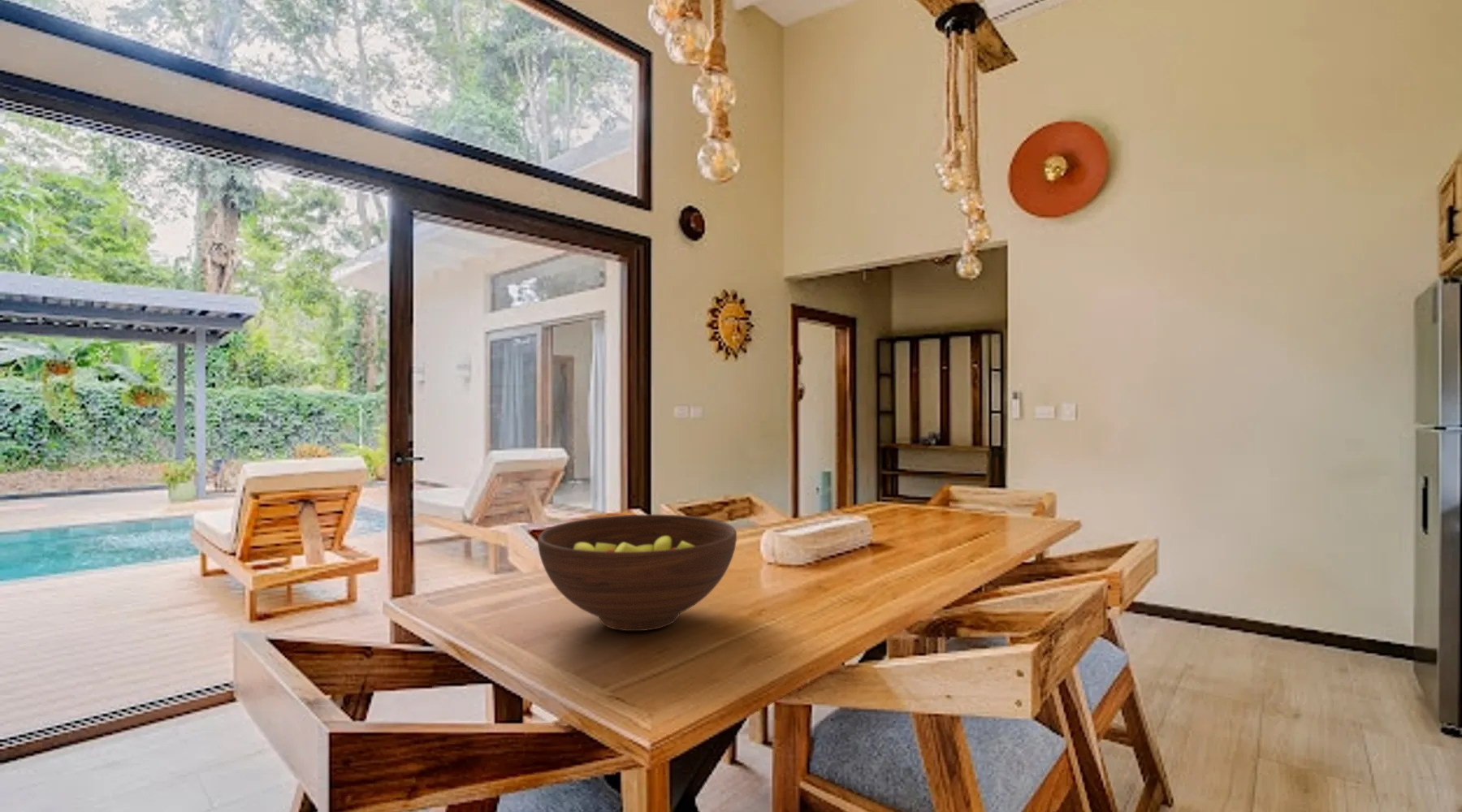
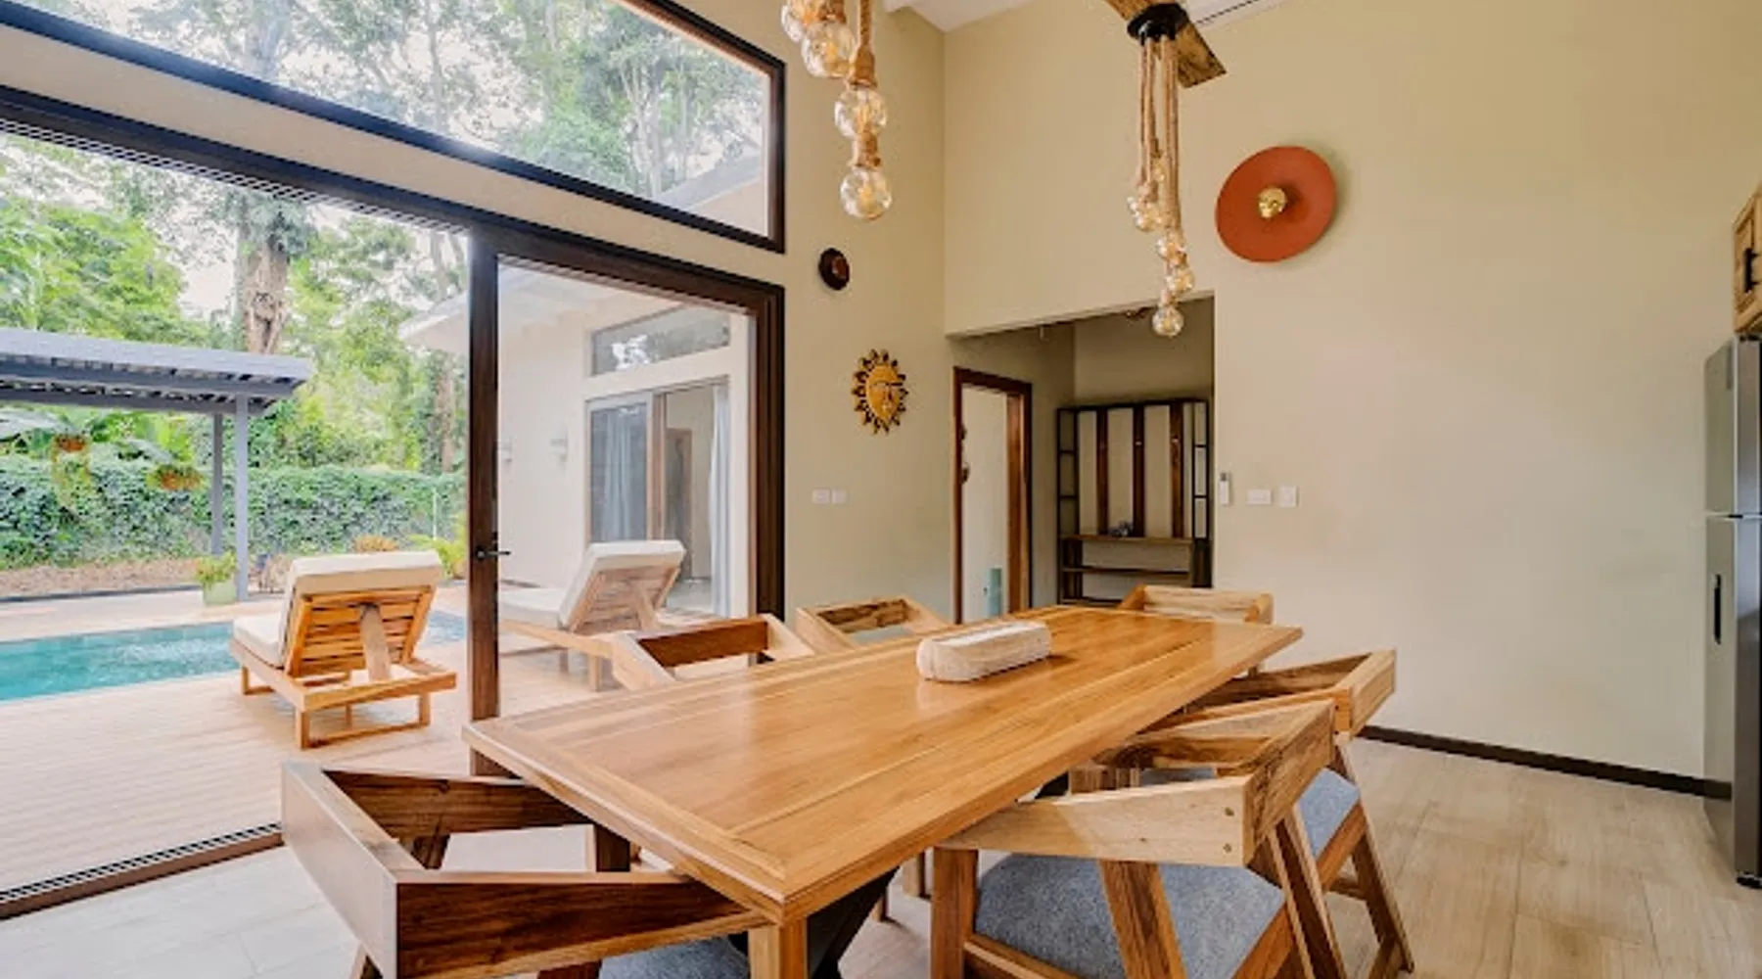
- fruit bowl (639, 576)
